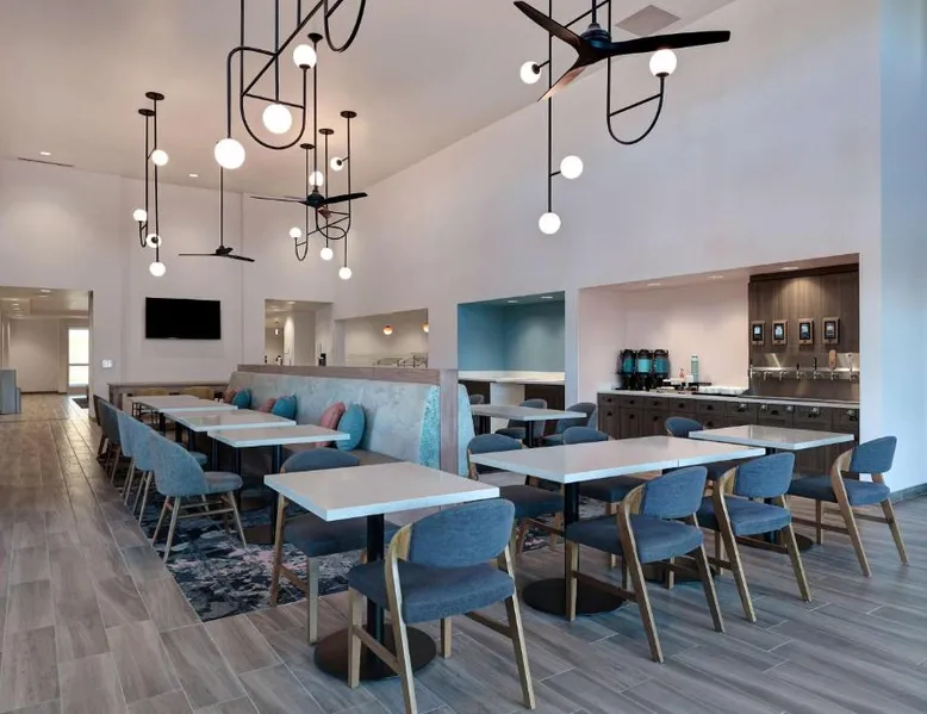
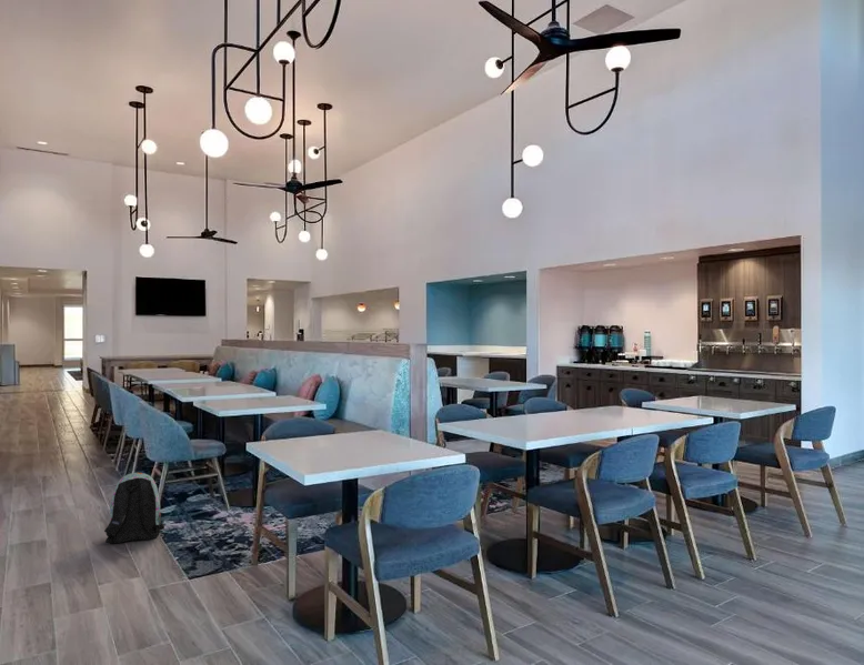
+ backpack (133, 505)
